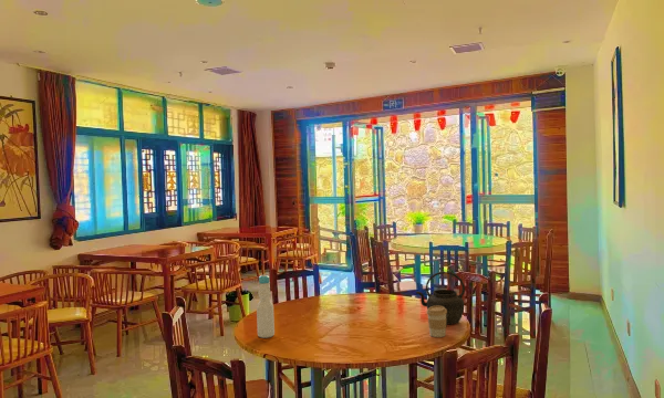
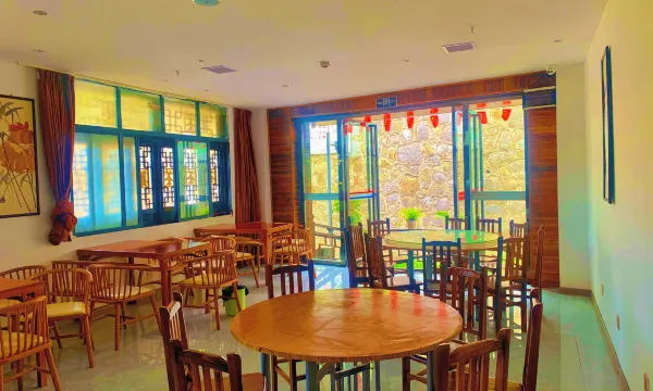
- kettle (439, 296)
- coffee cup (437, 321)
- bottle (264, 305)
